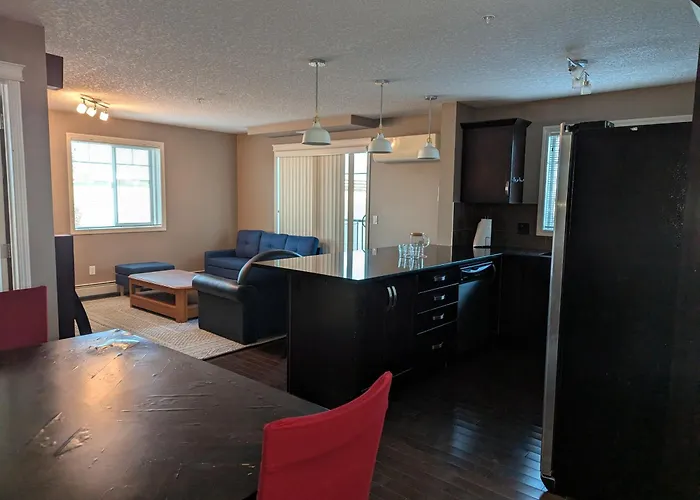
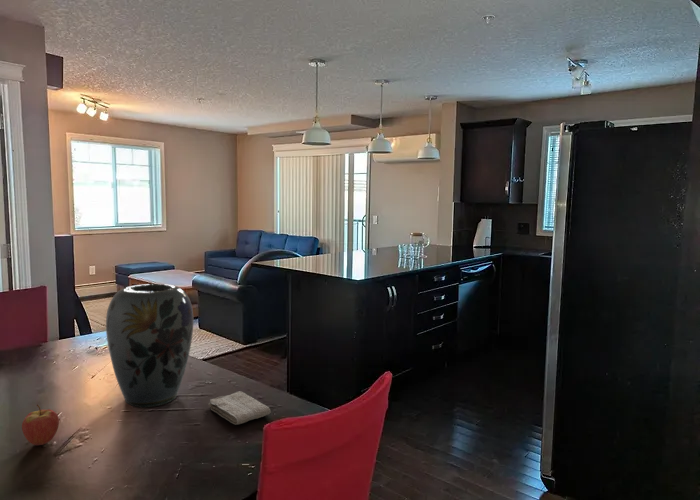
+ fruit (40, 424)
+ washcloth (238, 406)
+ vase (151, 343)
